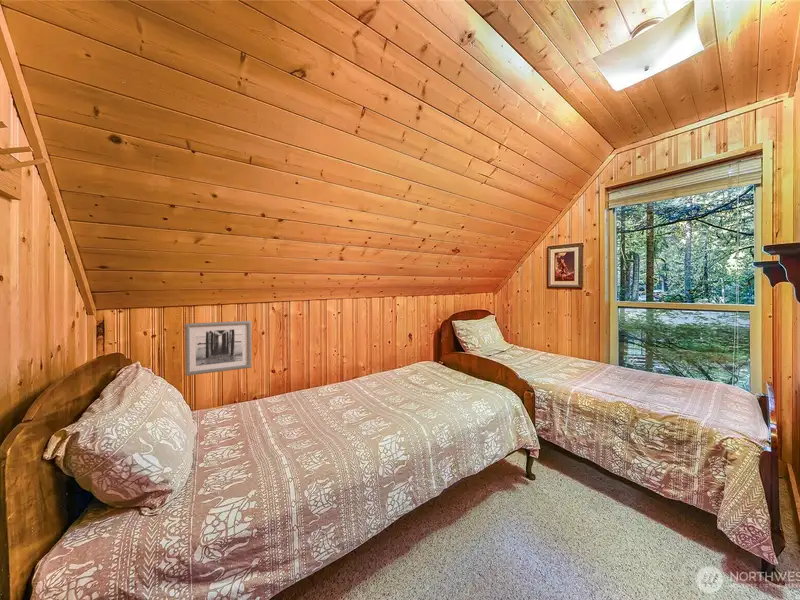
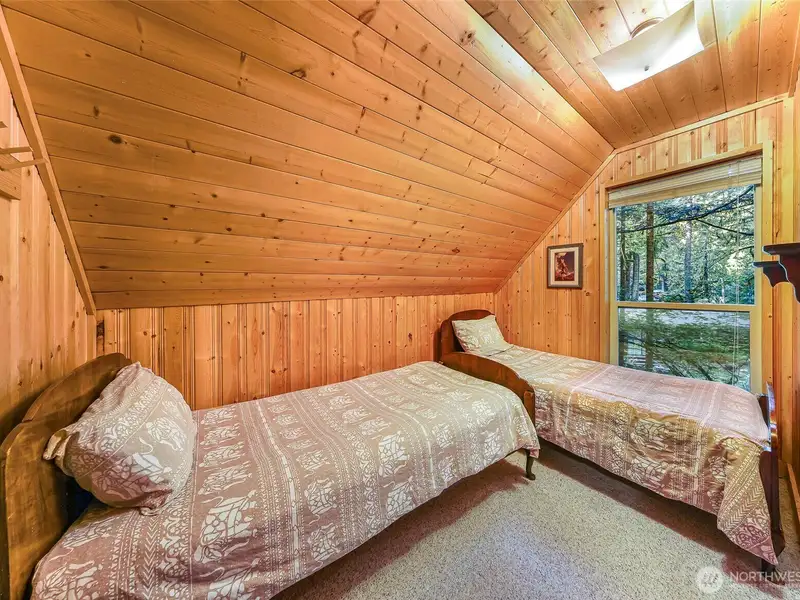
- wall art (219, 346)
